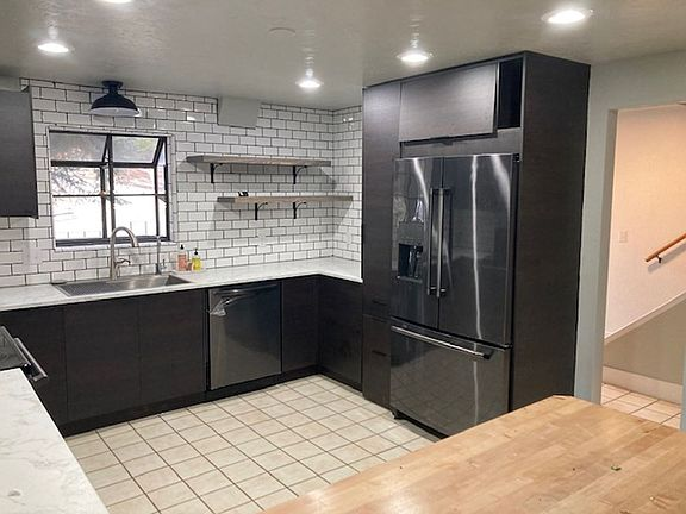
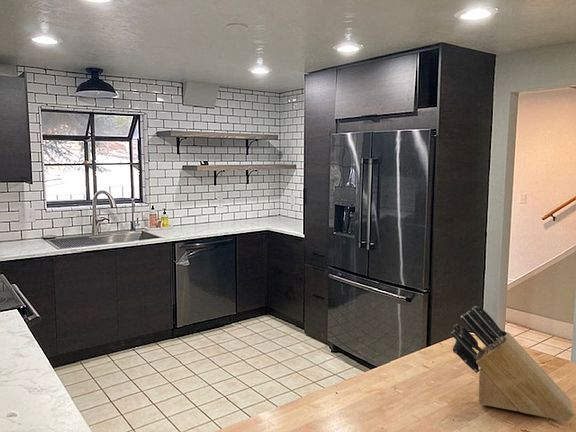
+ knife block (510, 356)
